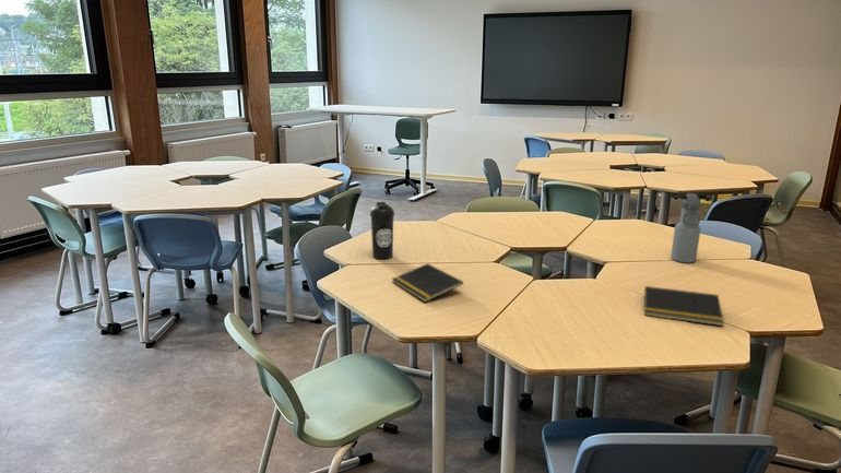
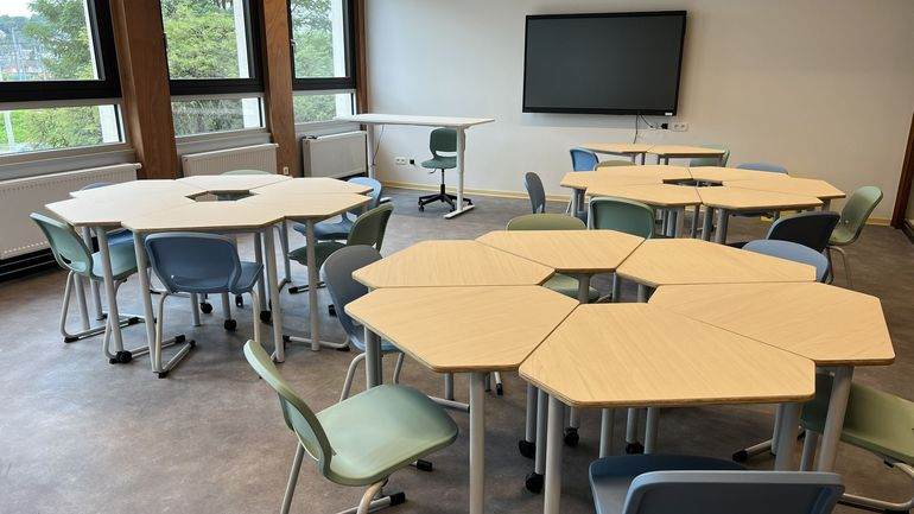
- water bottle (382, 229)
- water bottle (687, 227)
- notepad (682, 305)
- notepad (426, 281)
